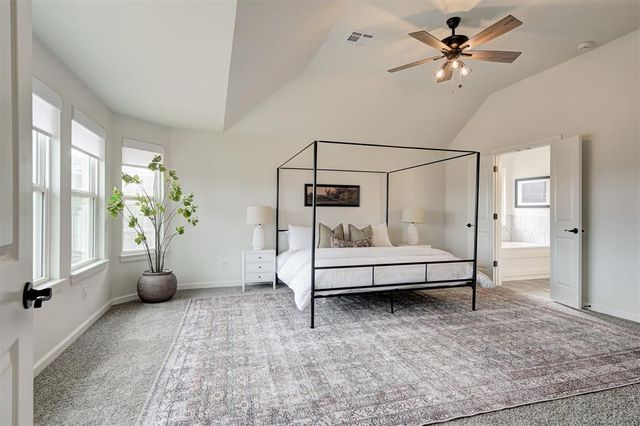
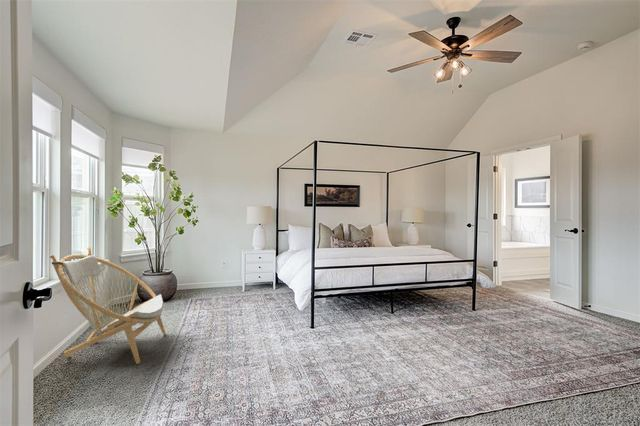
+ armchair (114, 299)
